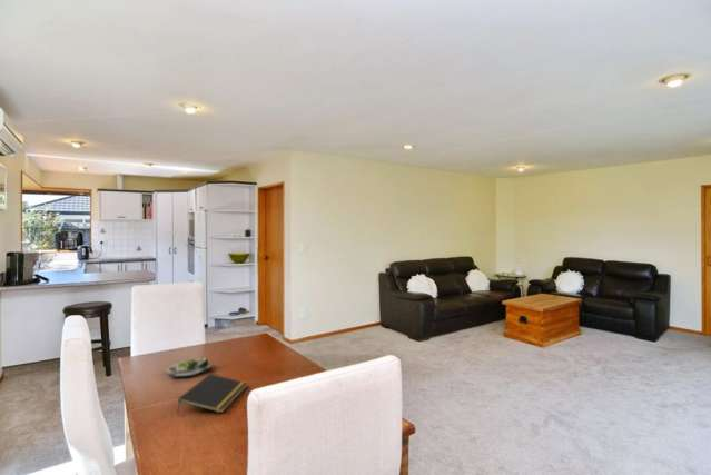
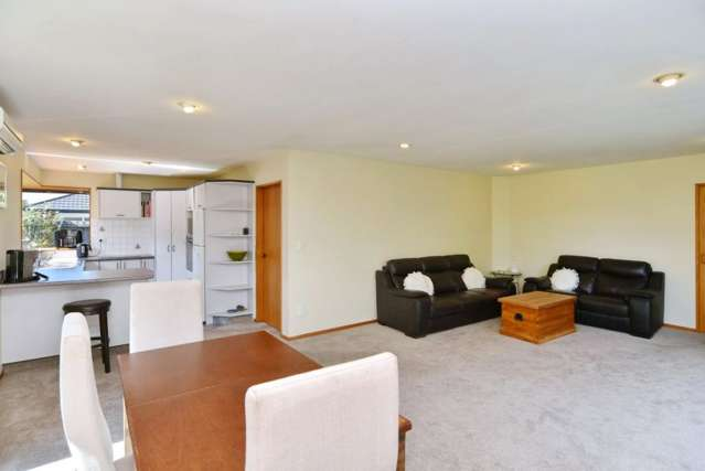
- salad plate (190, 365)
- notepad (215, 392)
